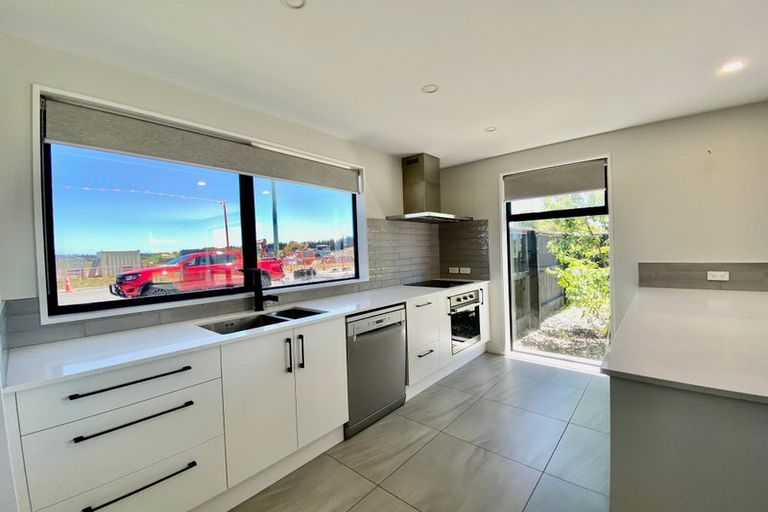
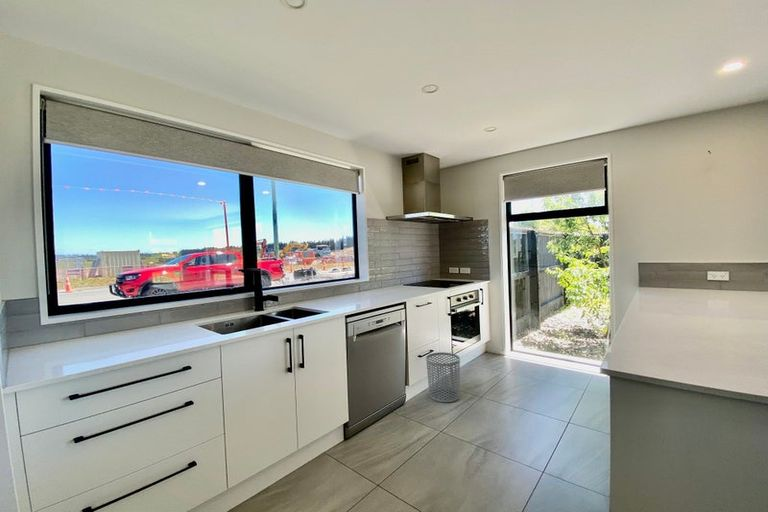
+ waste bin (443, 376)
